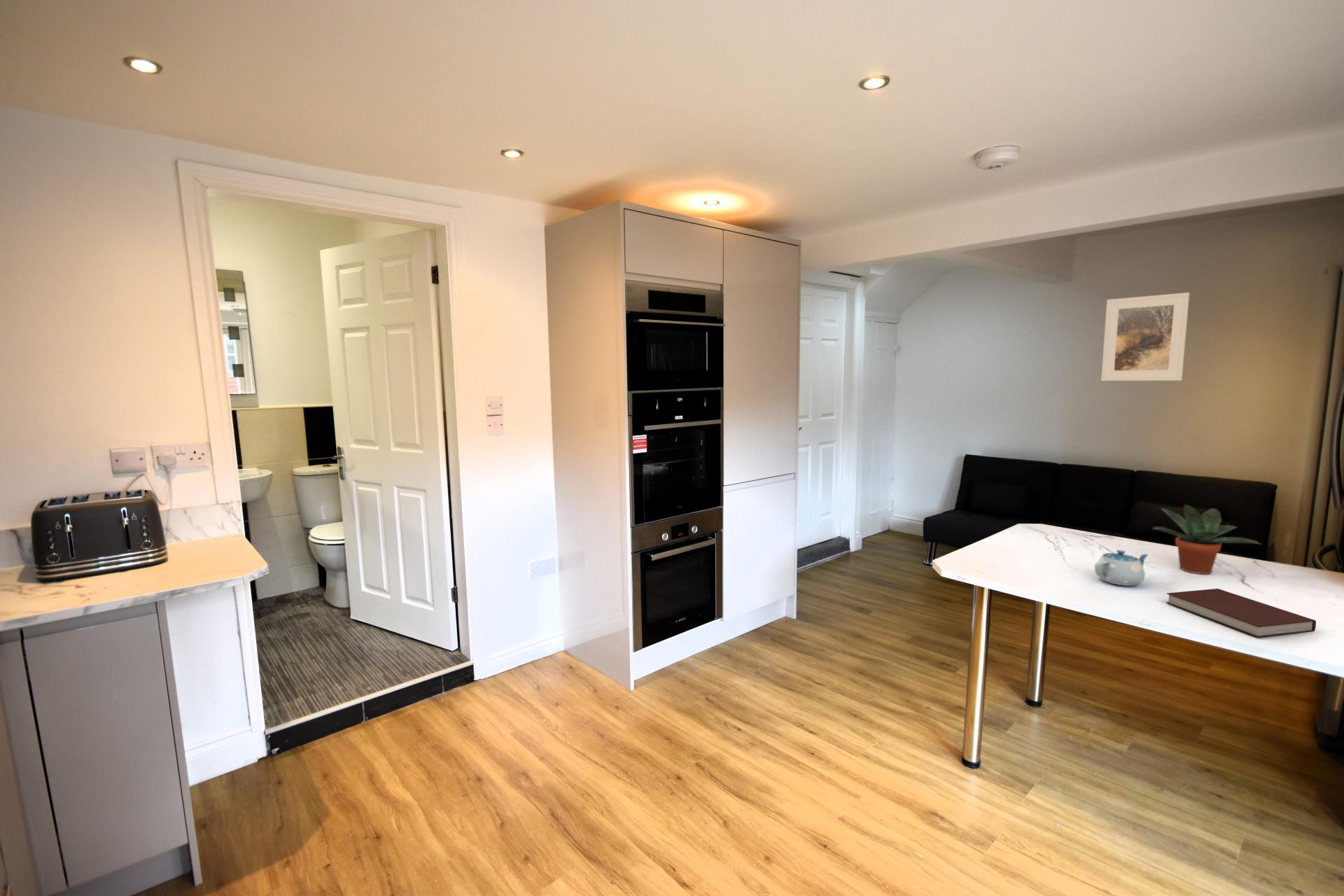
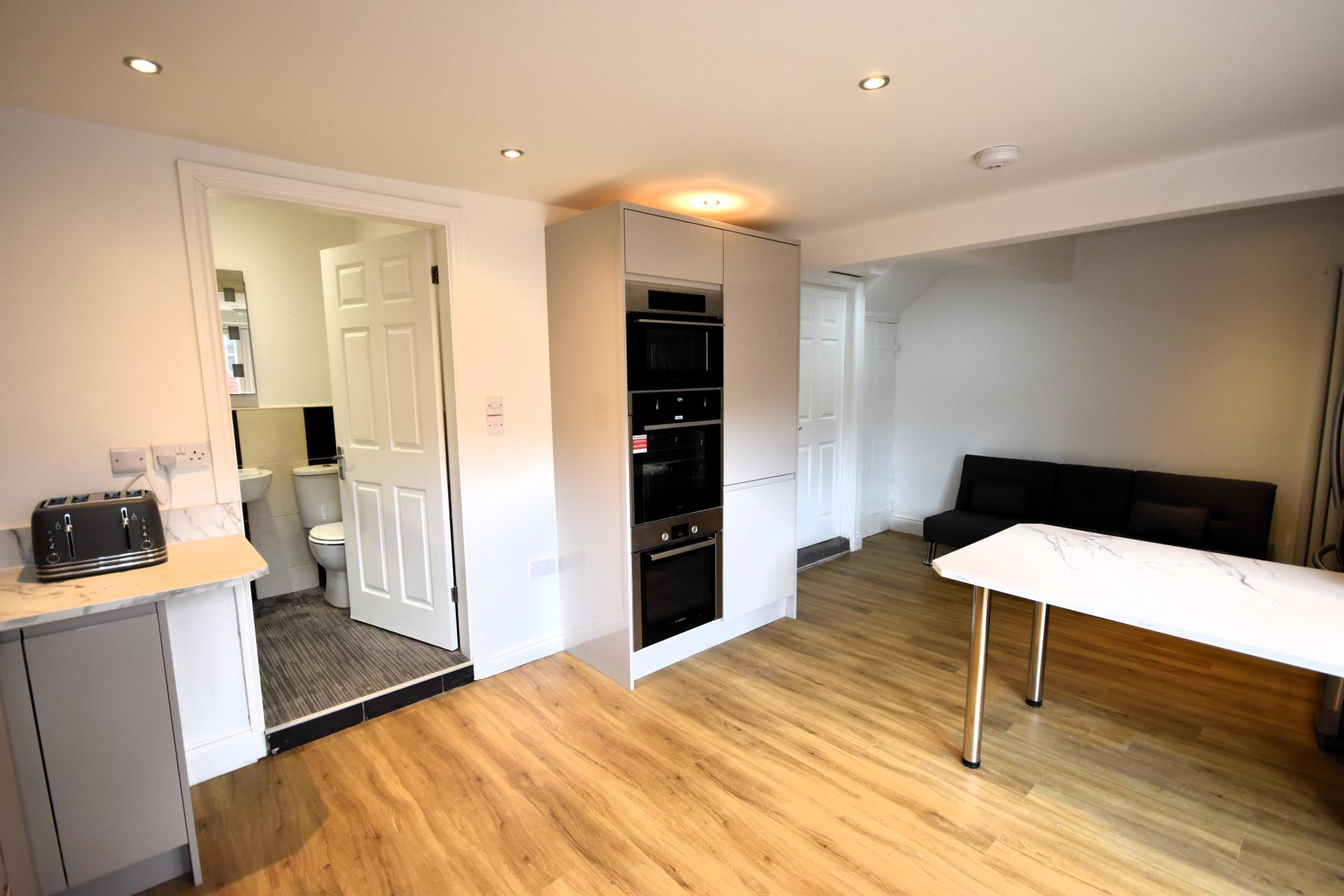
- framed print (1143, 339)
- notebook (1236, 610)
- potted plant (1200, 536)
- chinaware (1121, 566)
